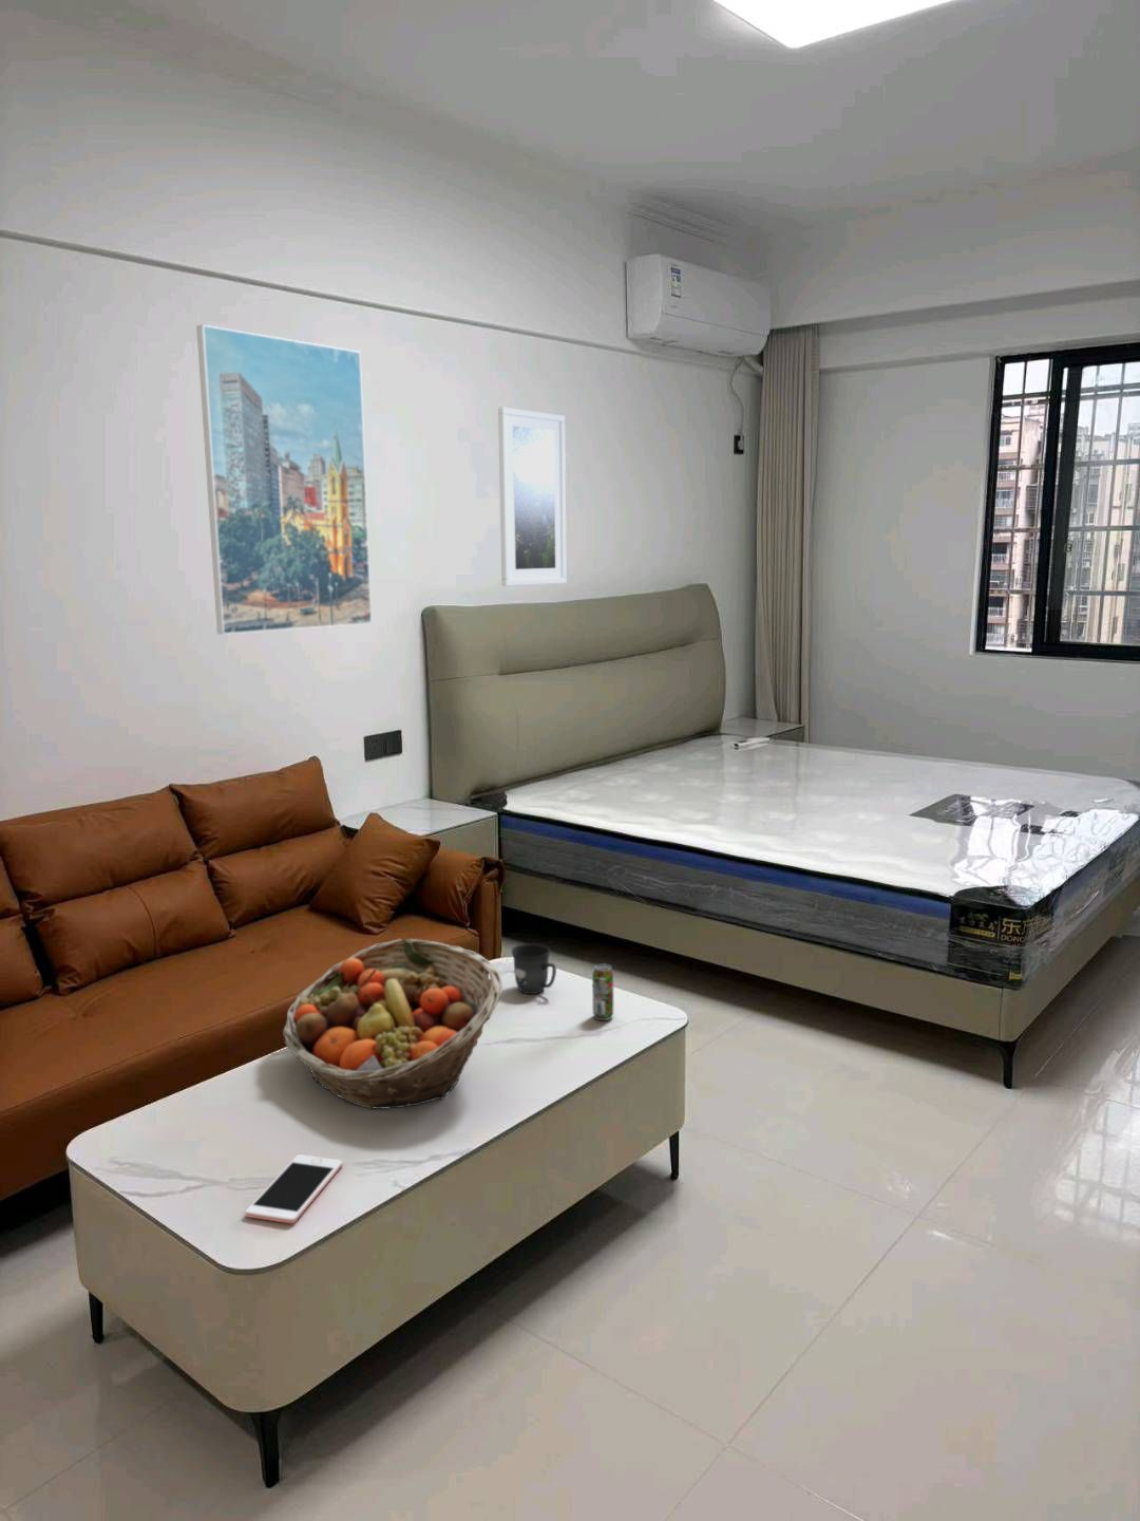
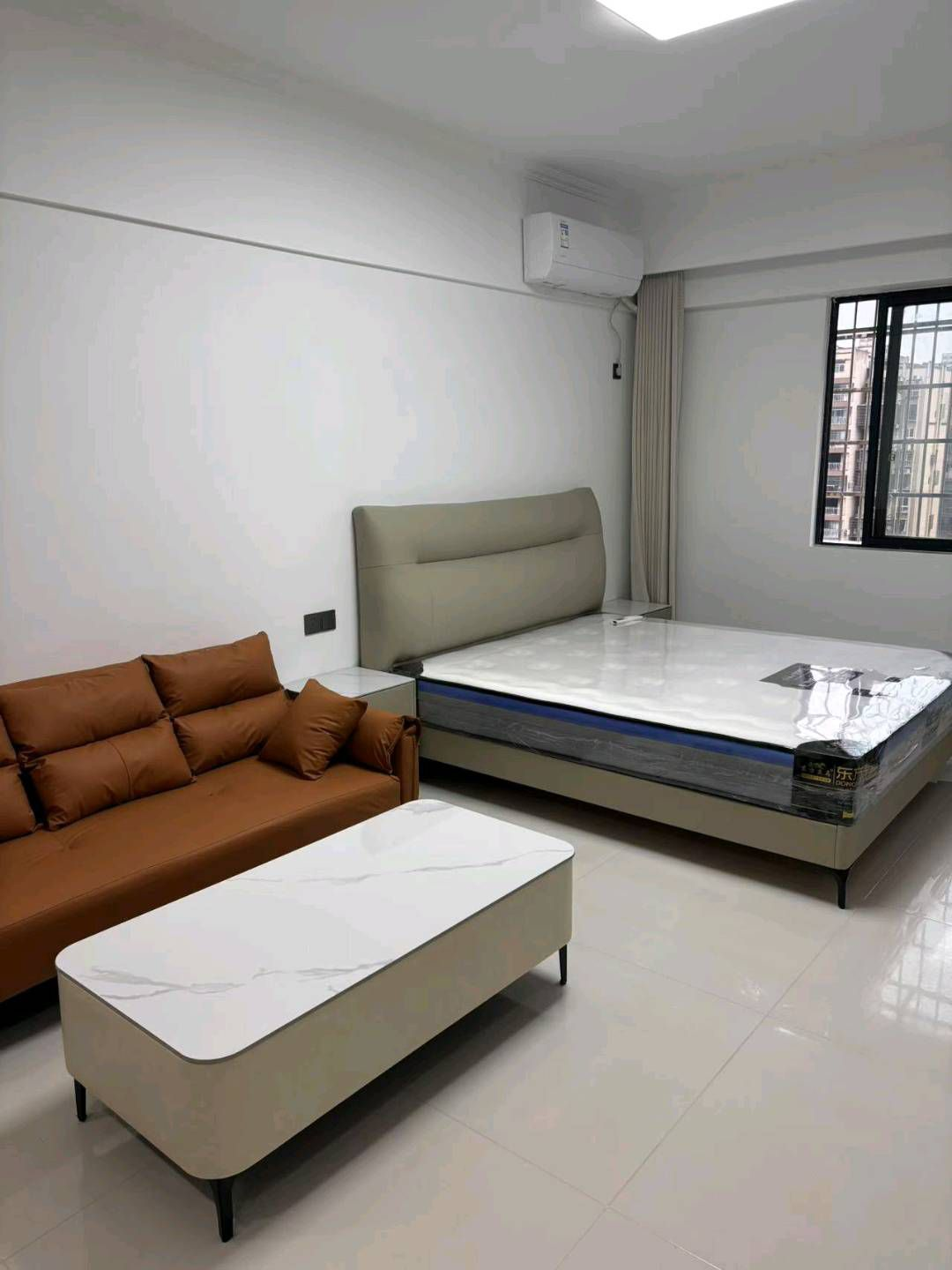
- cell phone (296, 1187)
- beverage can (602, 992)
- mug (536, 971)
- fruit basket (393, 1019)
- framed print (291, 487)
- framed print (533, 498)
